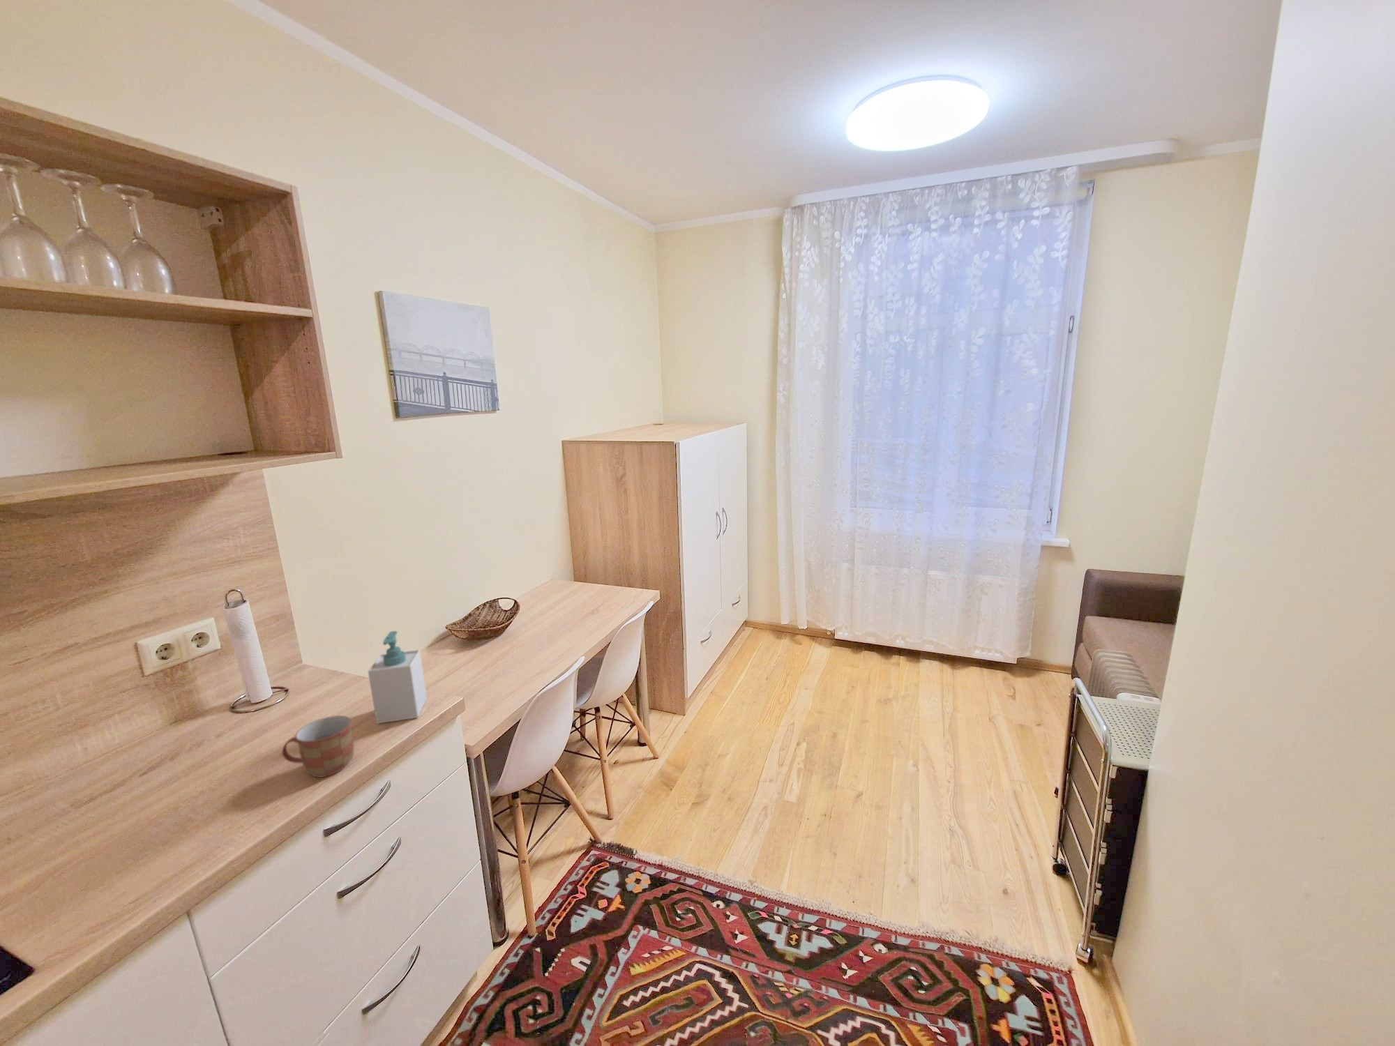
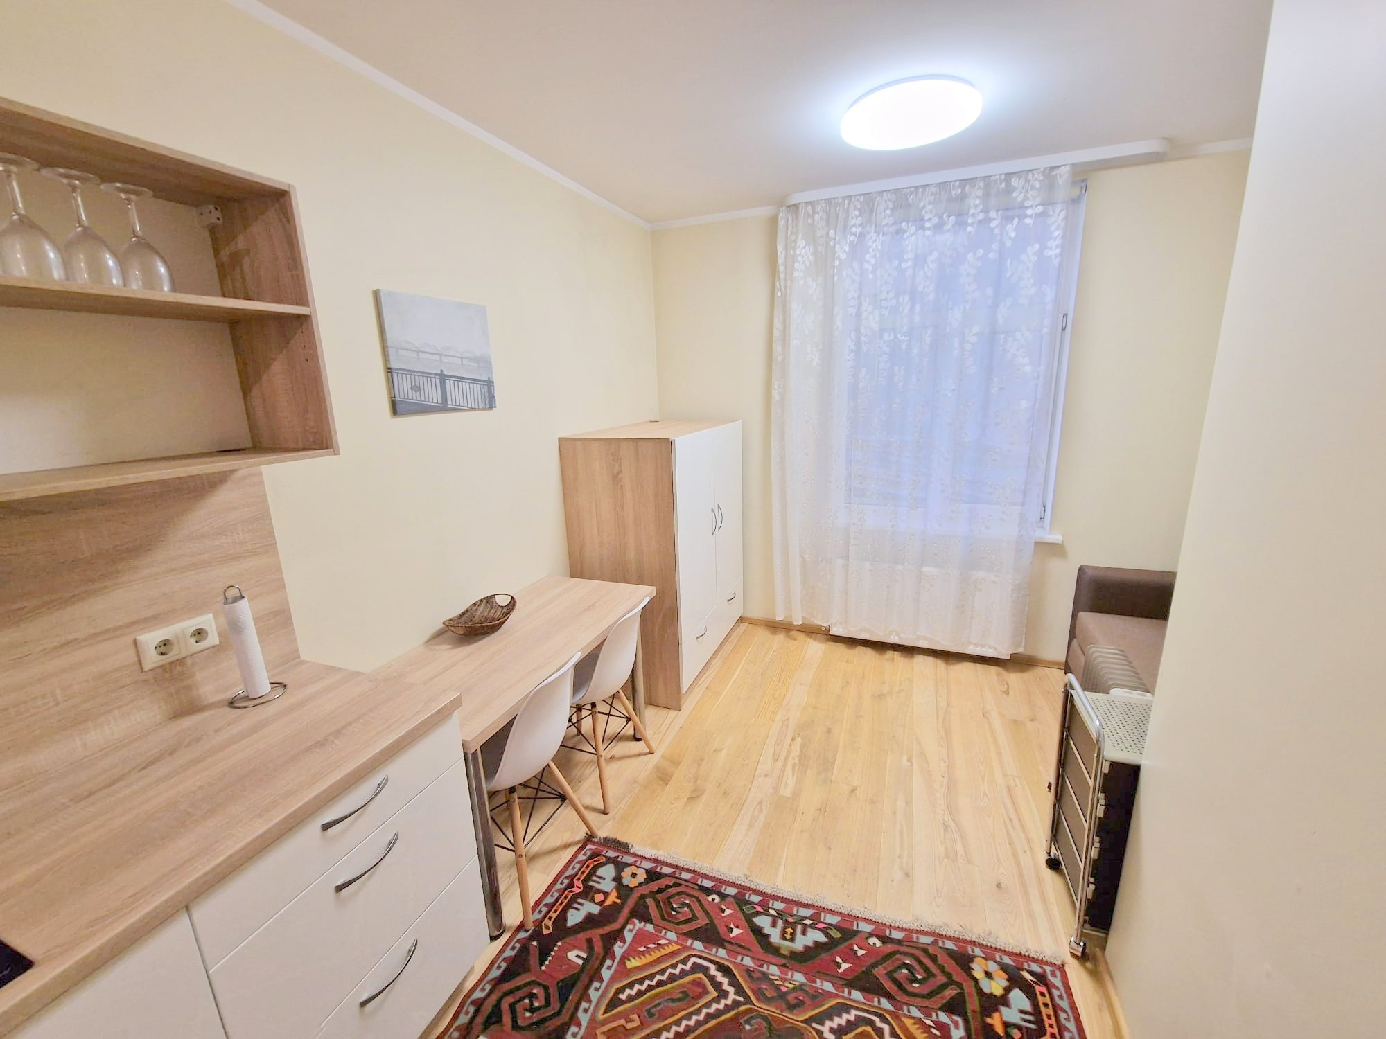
- soap bottle (397, 672)
- mug (320, 748)
